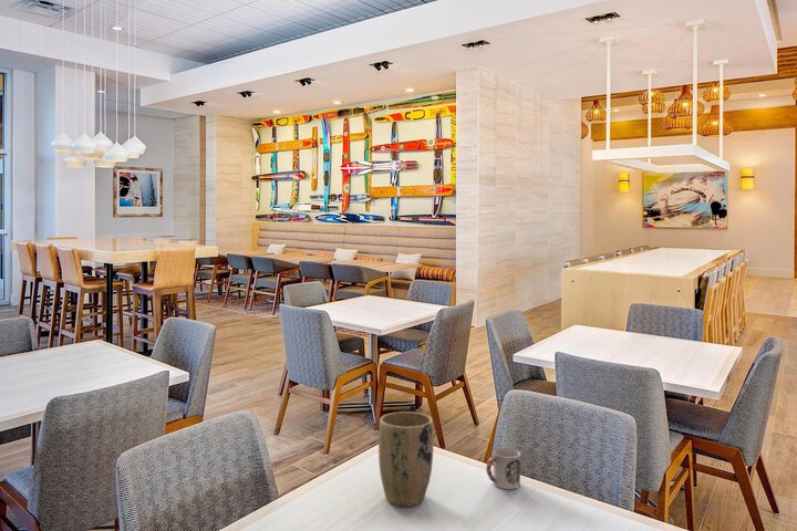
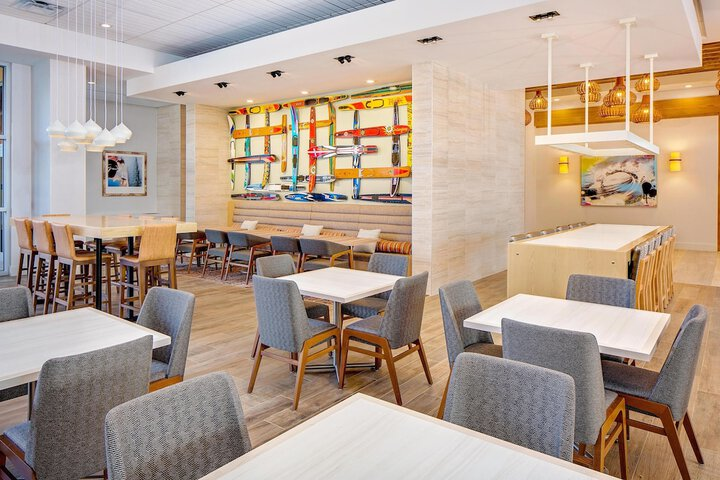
- cup (501, 469)
- plant pot (405, 458)
